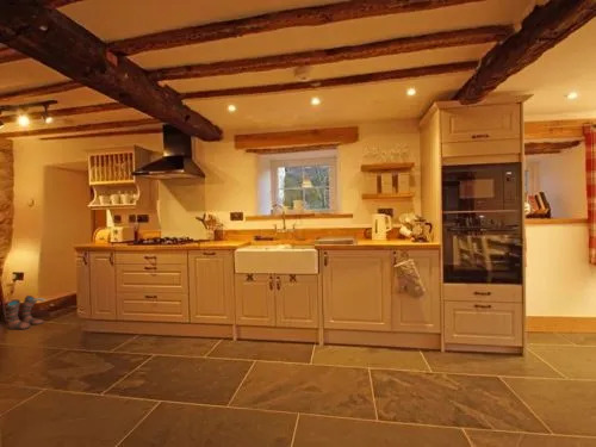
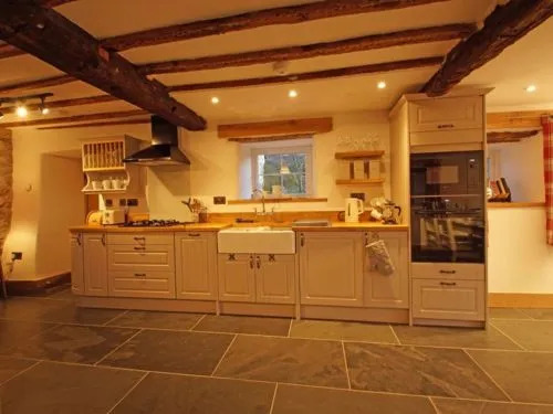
- boots (27, 310)
